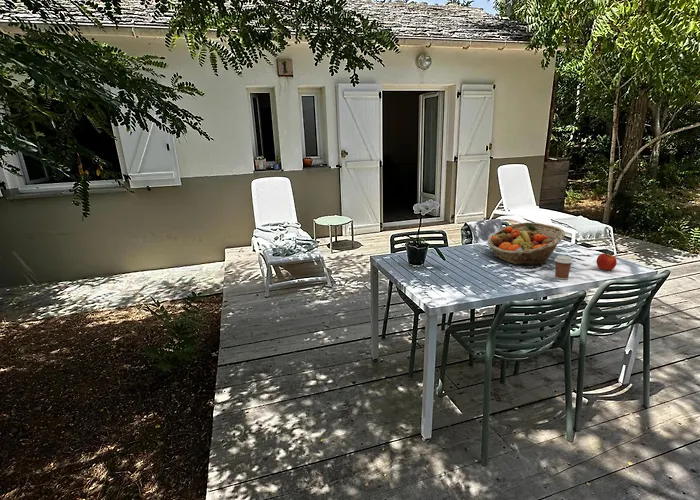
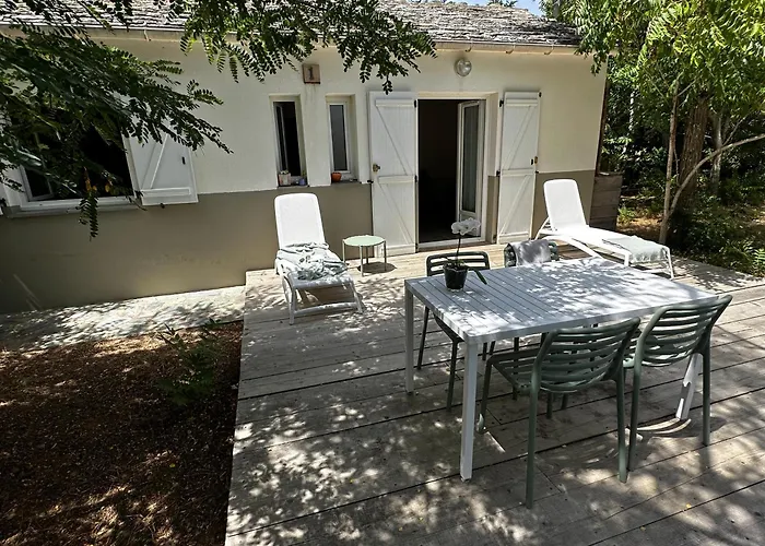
- apple (606, 261)
- fruit basket (523, 242)
- coffee cup (562, 267)
